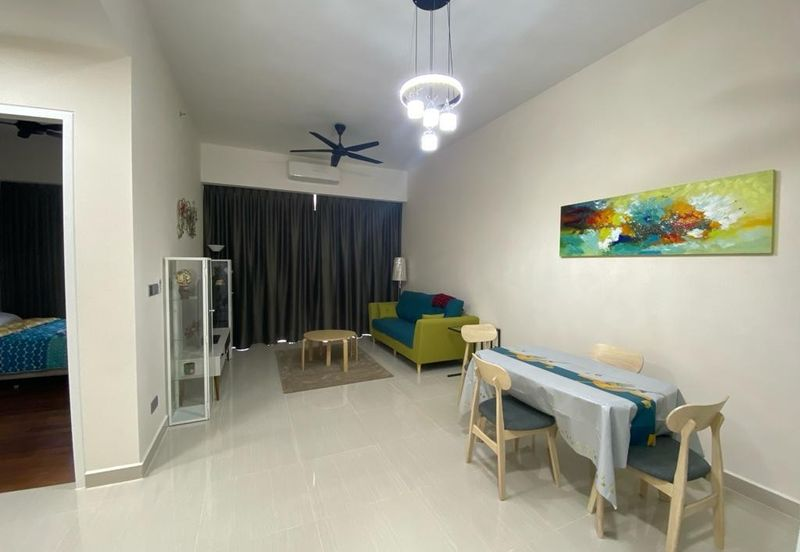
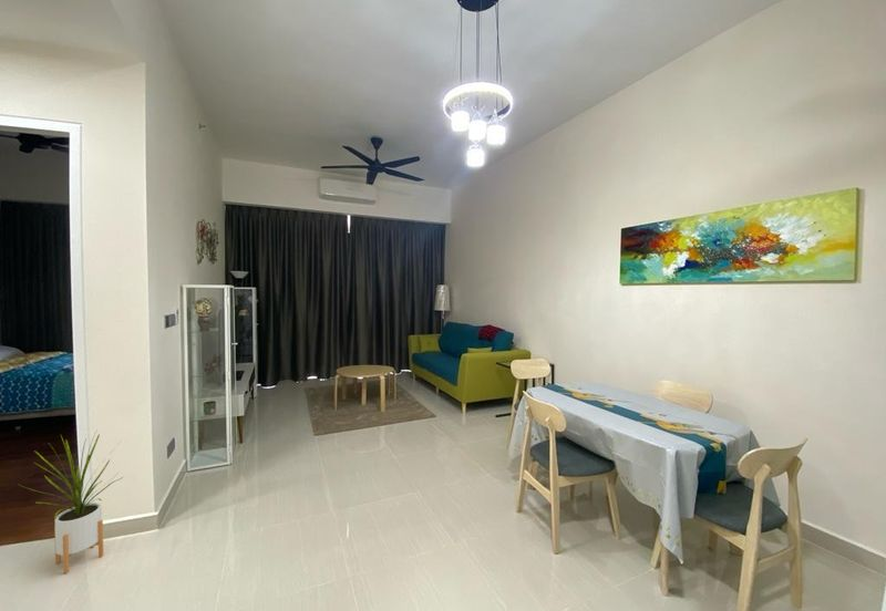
+ house plant (81, 496)
